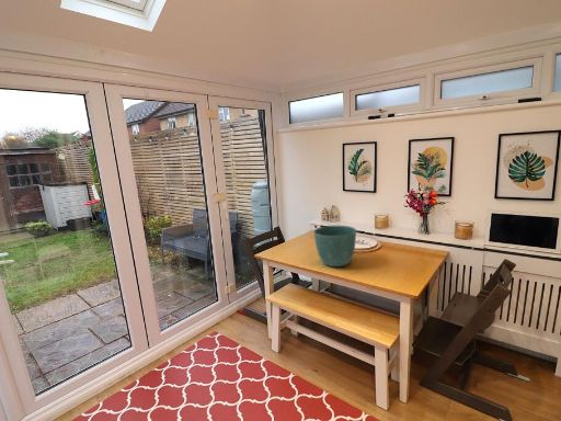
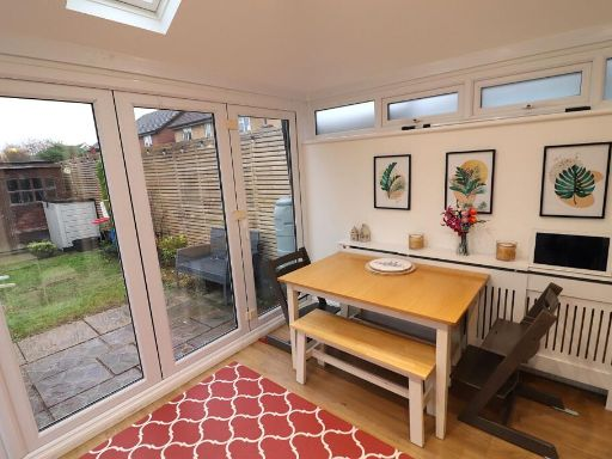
- flower pot (335, 246)
